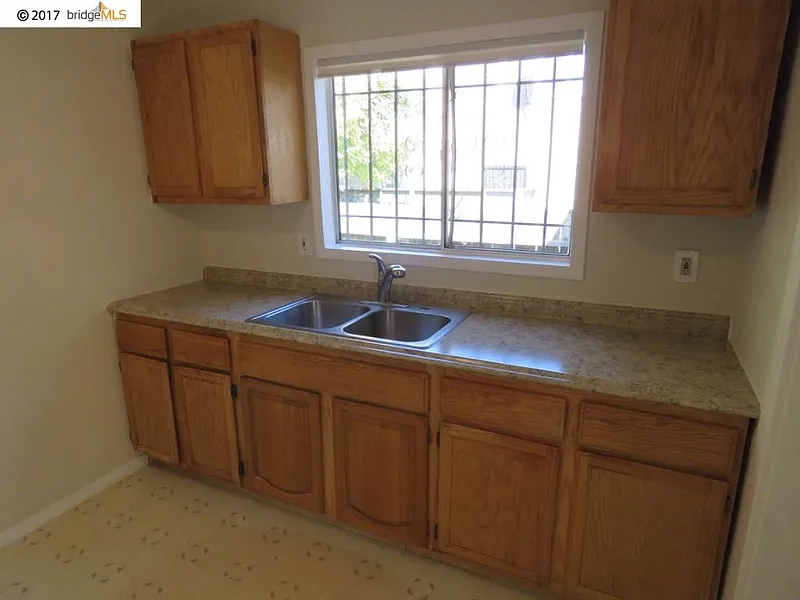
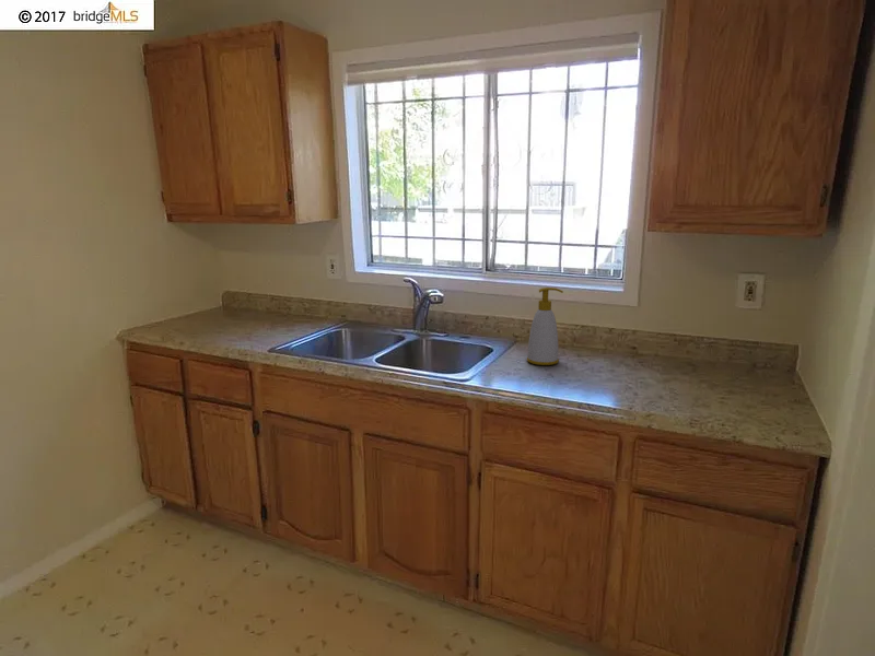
+ soap bottle (544, 325)
